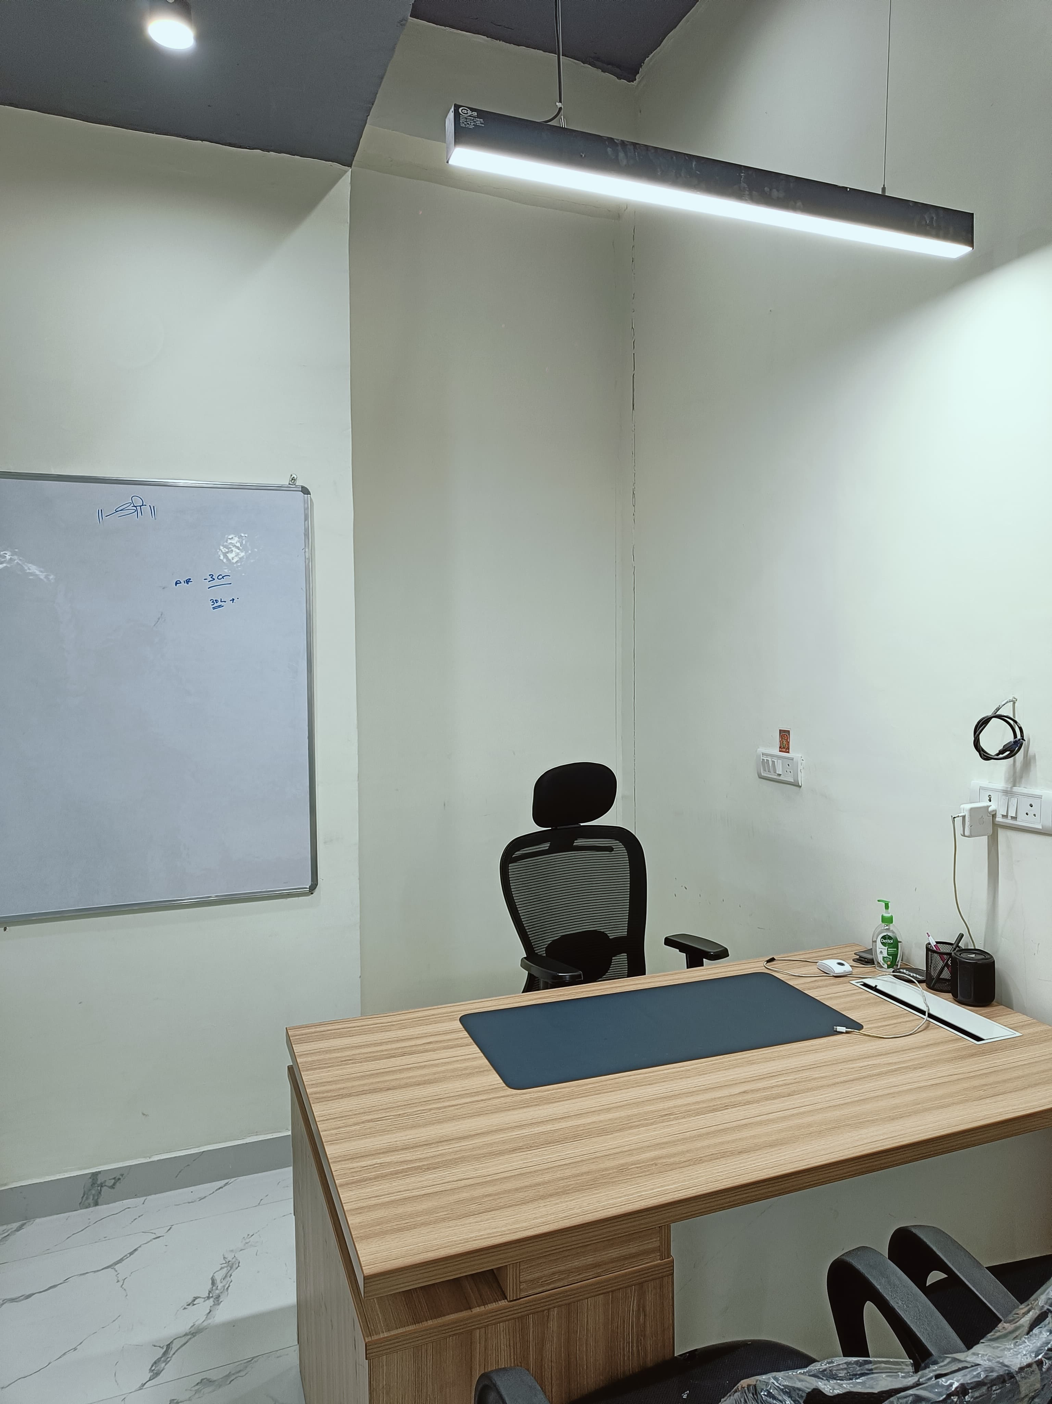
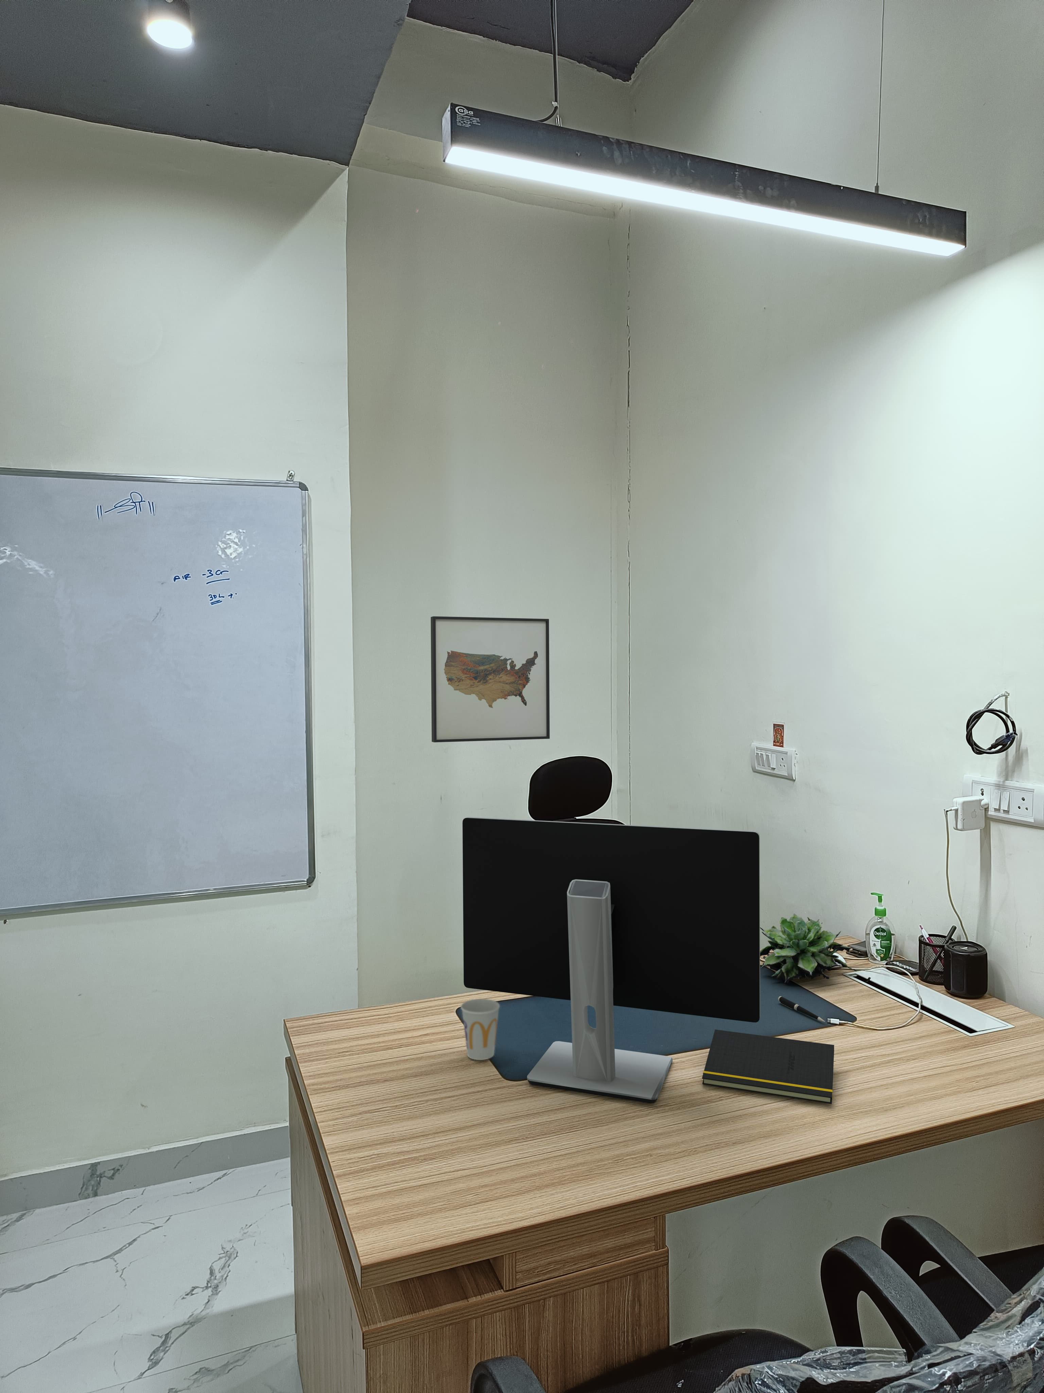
+ cup (480, 1030)
+ pen (802, 1009)
+ monitor (599, 949)
+ notepad (770, 1064)
+ wall art (491, 679)
+ succulent plant (802, 942)
